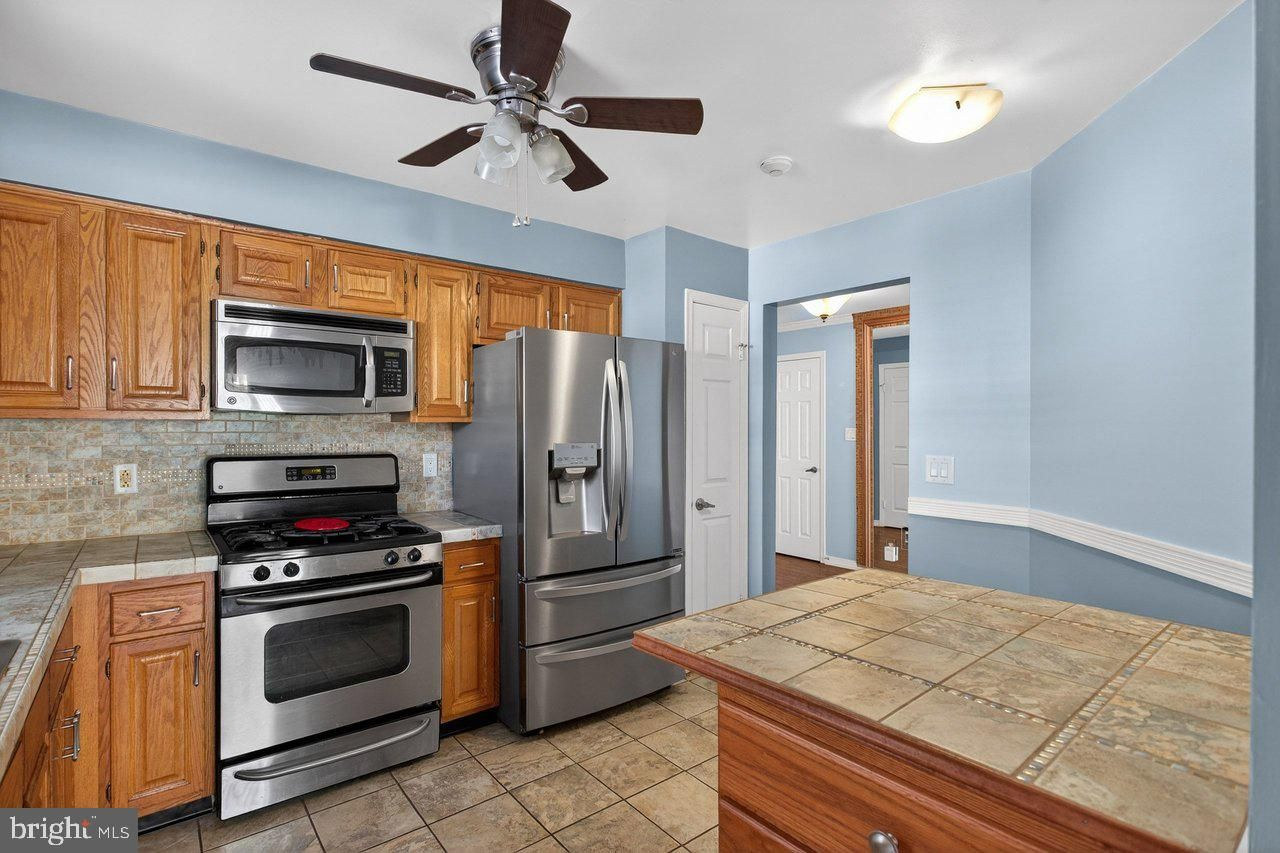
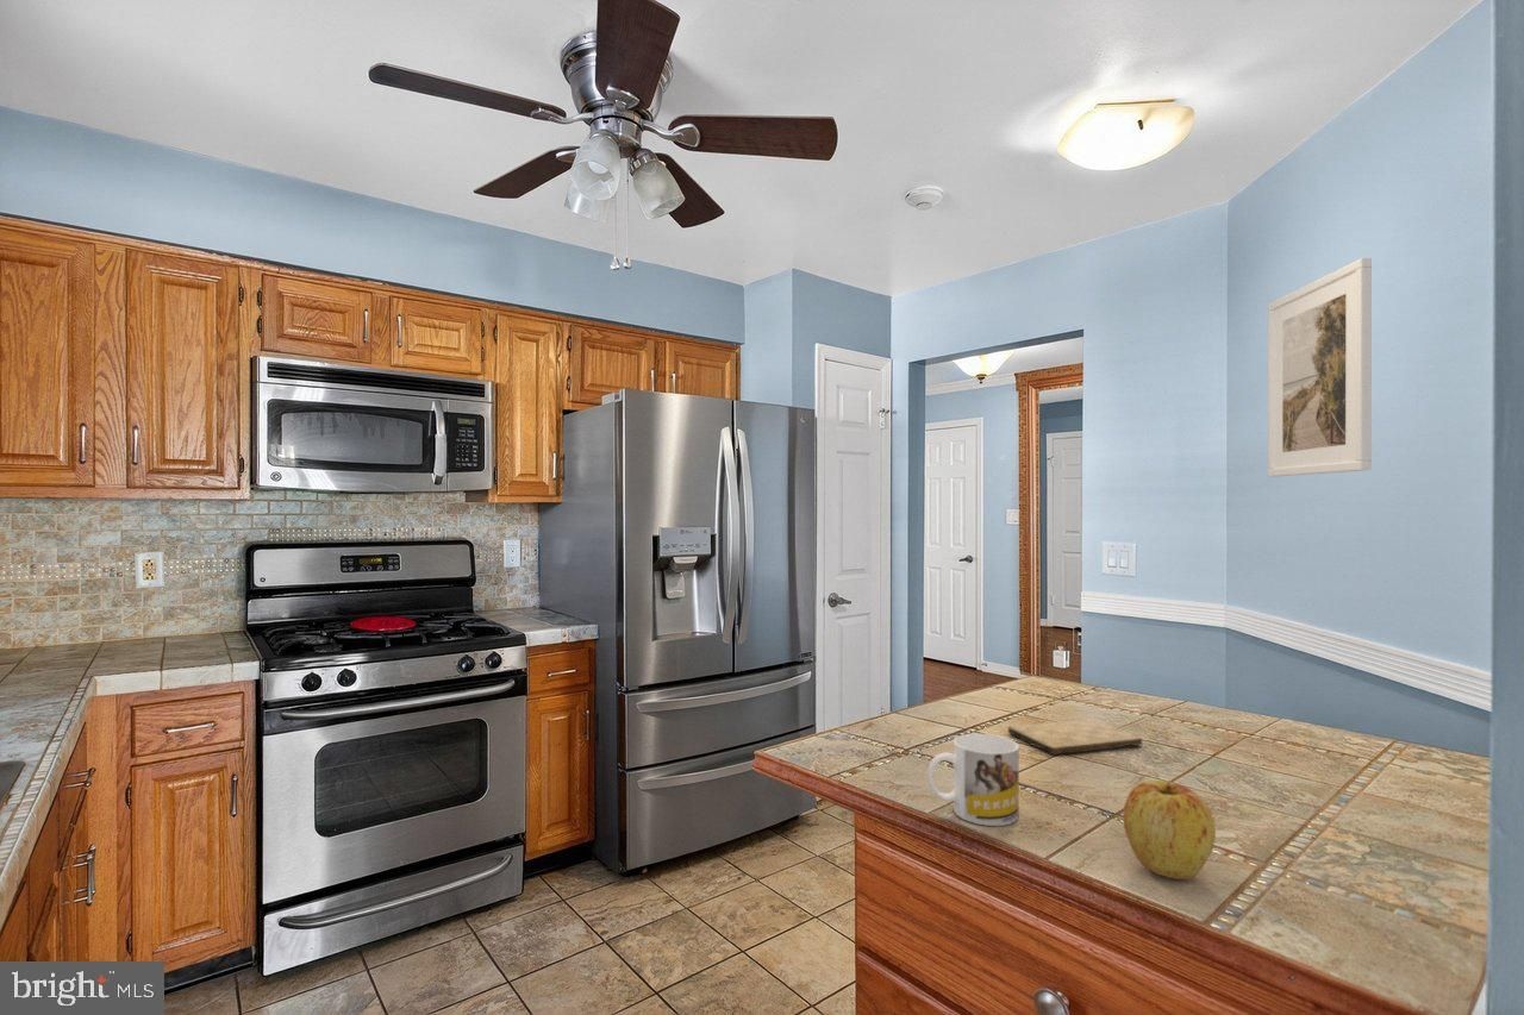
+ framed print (1313, 378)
+ apple (1168, 827)
+ cutting board (1073, 735)
+ mug (972, 777)
